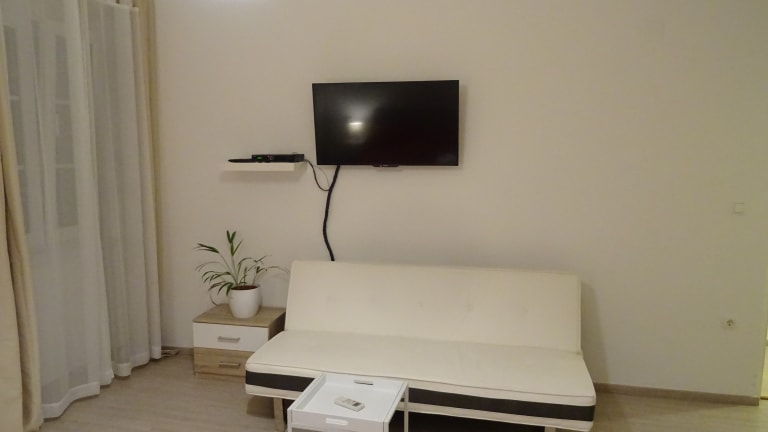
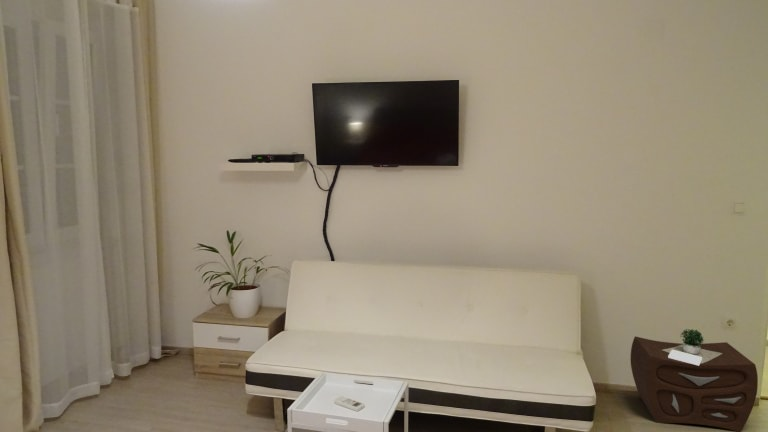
+ nightstand (689, 372)
